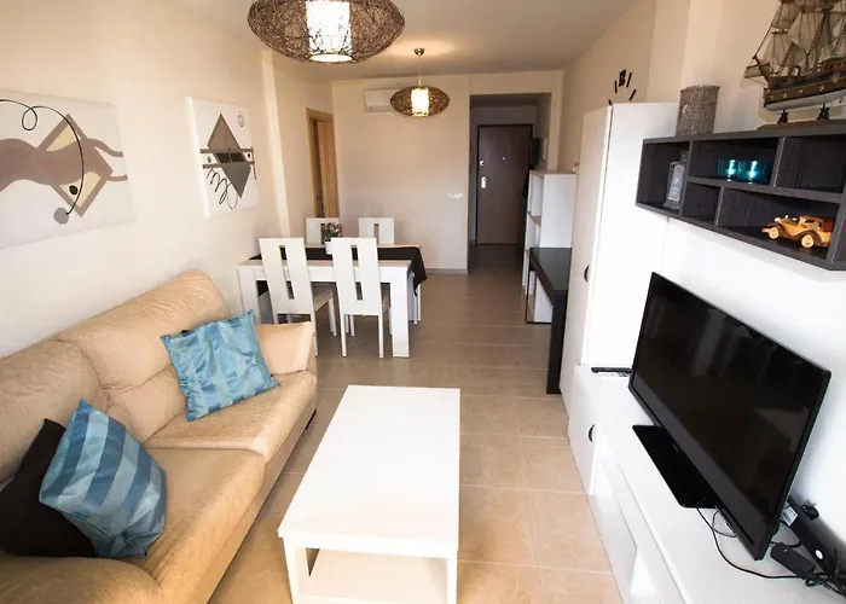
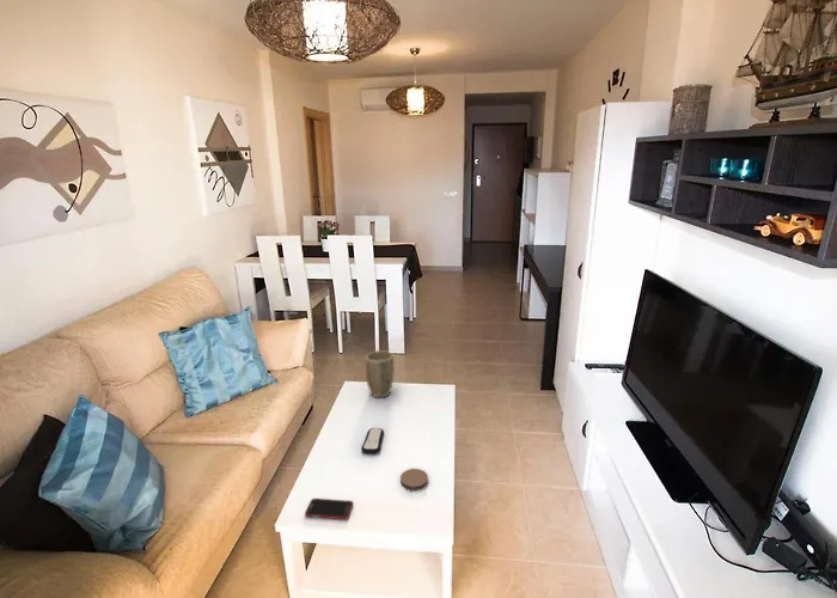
+ remote control (373, 439)
+ plant pot (379, 374)
+ cell phone (329, 508)
+ coaster (414, 478)
